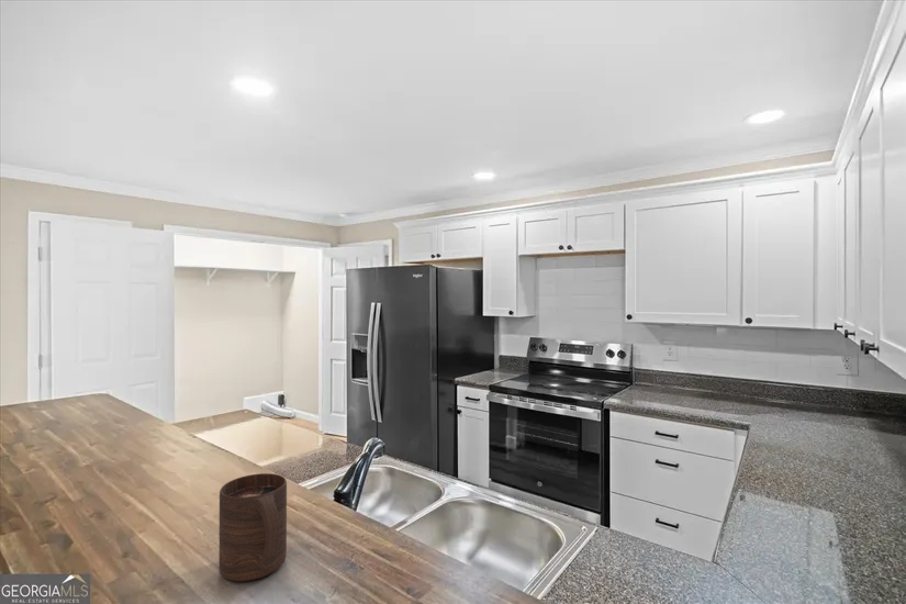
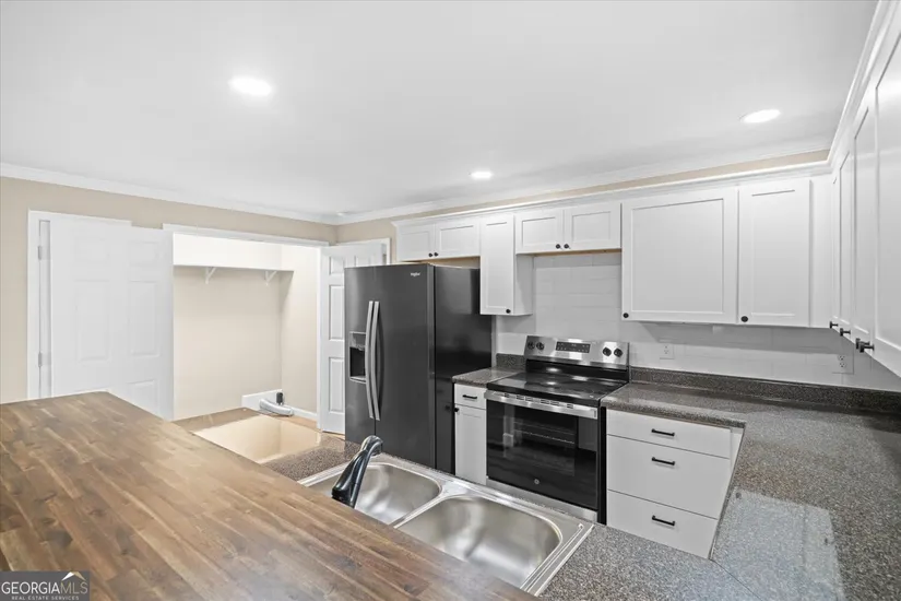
- cup (259, 527)
